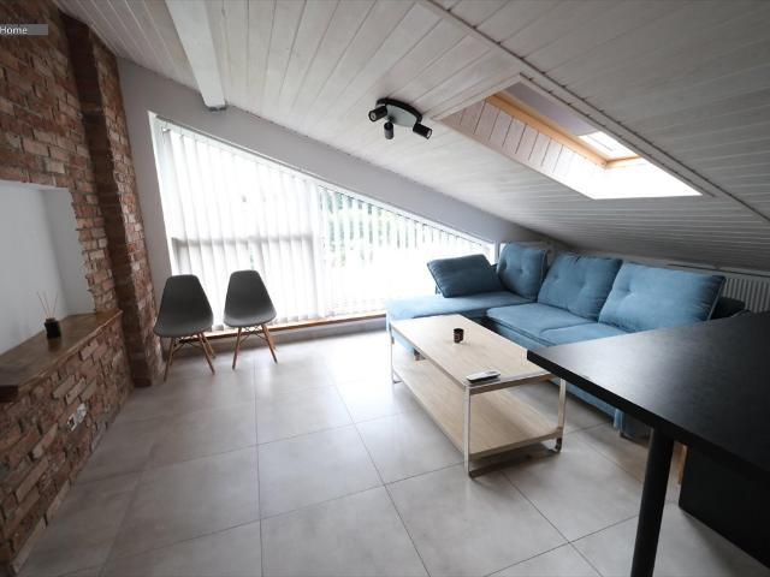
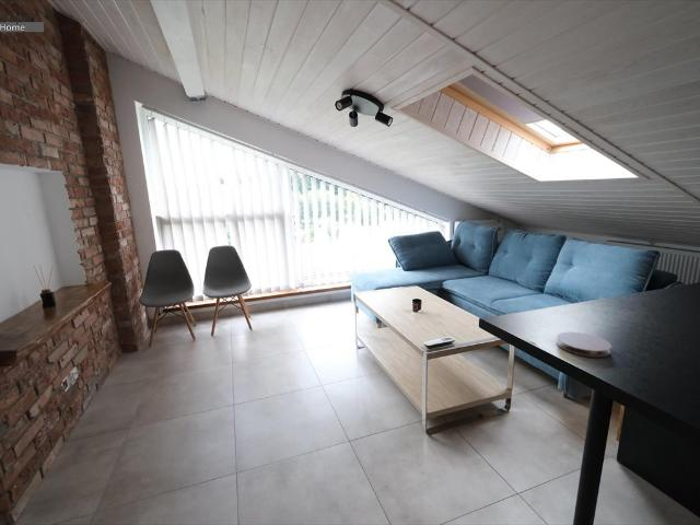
+ coaster (582, 343)
